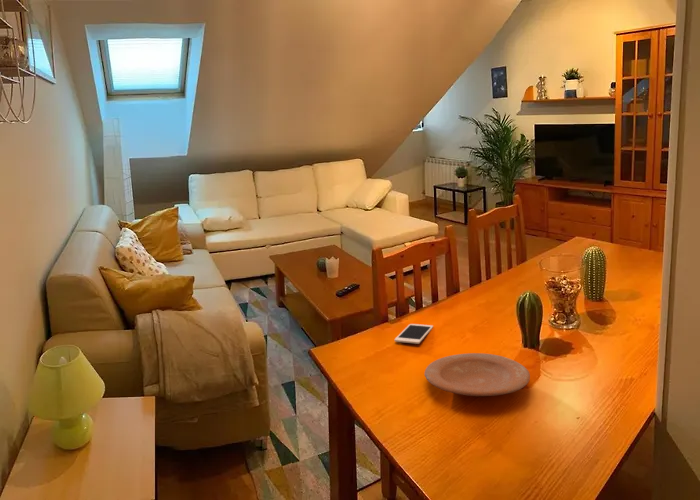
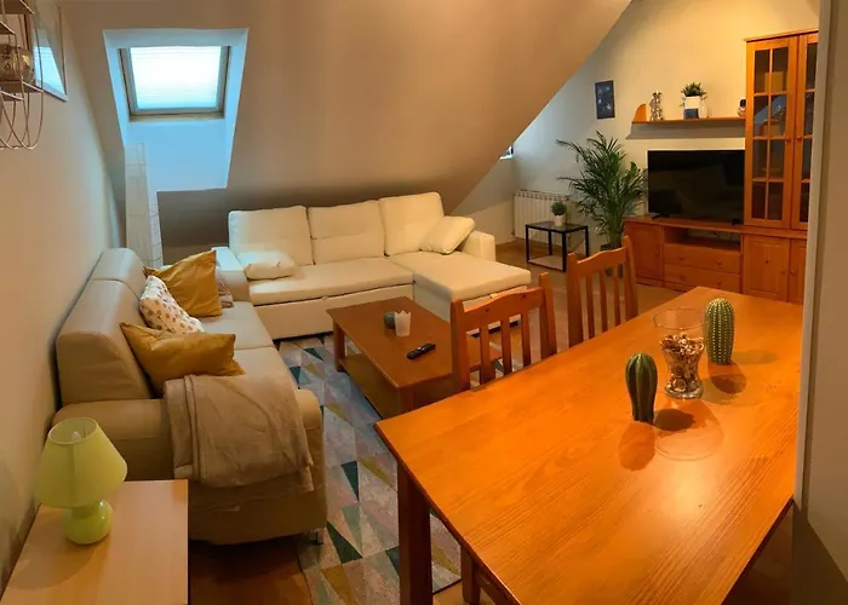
- cell phone (414, 333)
- plate (476, 379)
